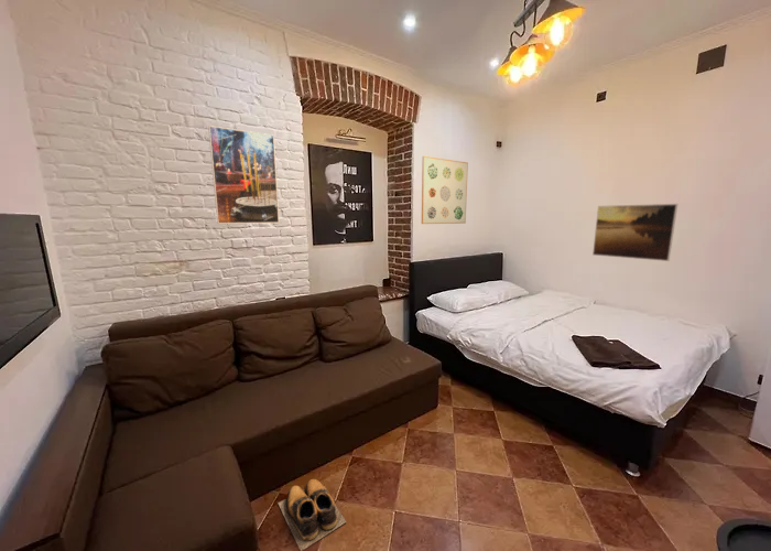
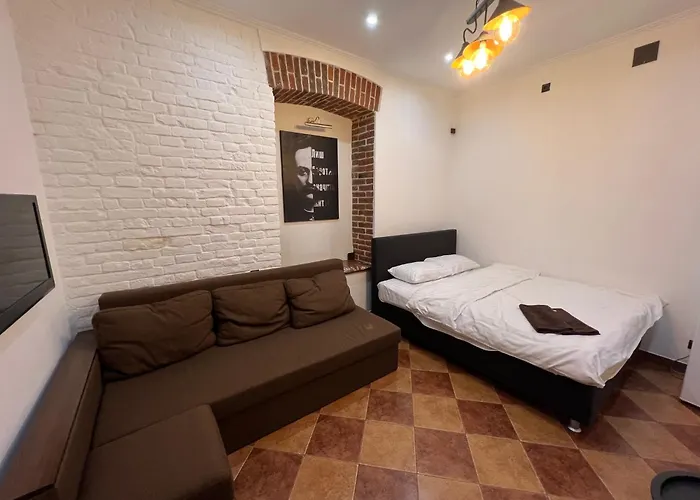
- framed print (246, 177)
- shoes (311, 503)
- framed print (631, 231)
- wall art (445, 192)
